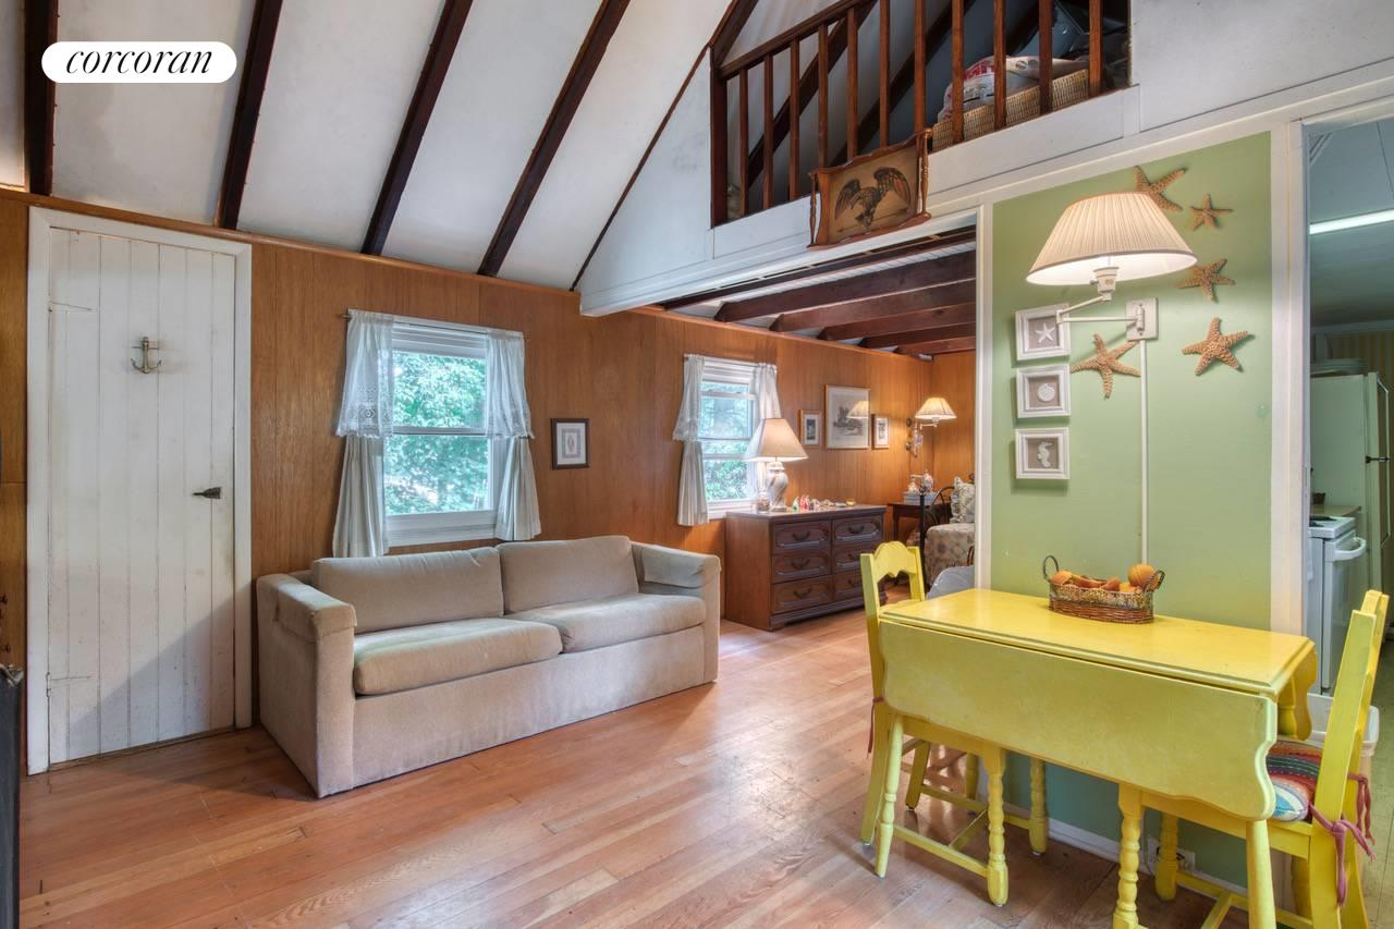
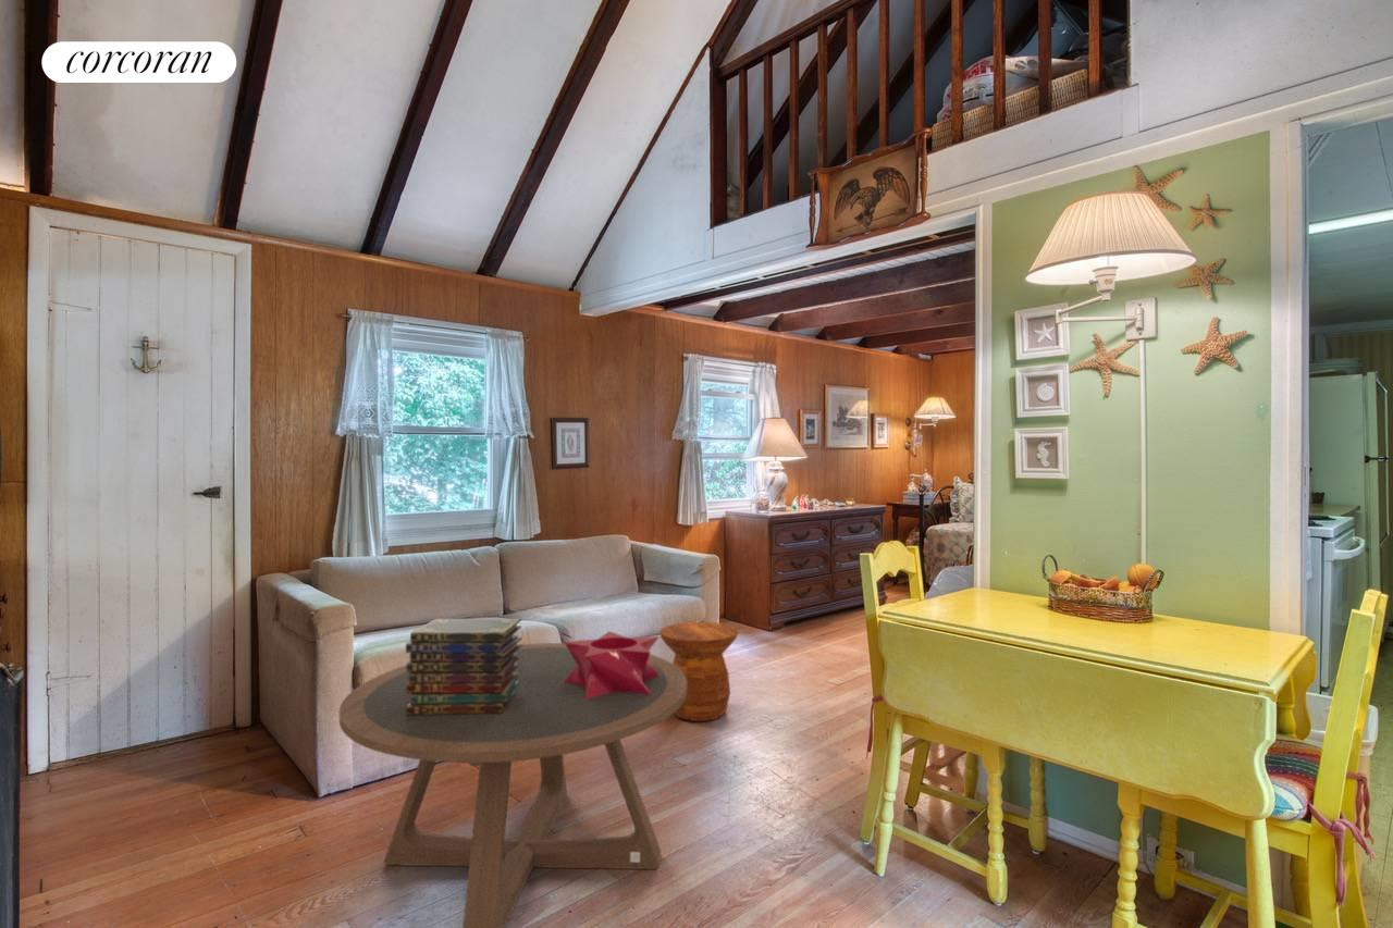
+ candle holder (613, 660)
+ side table (699, 671)
+ book stack (467, 663)
+ coffee table (523, 759)
